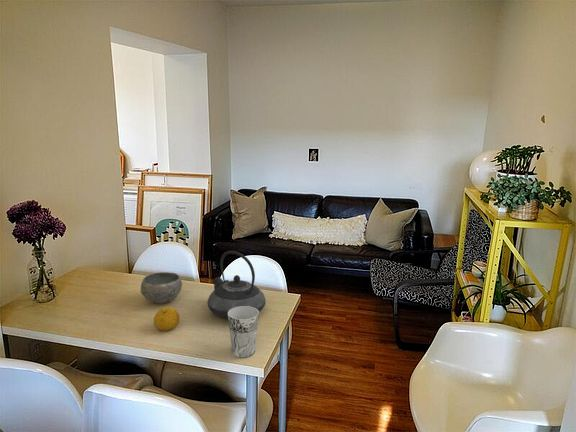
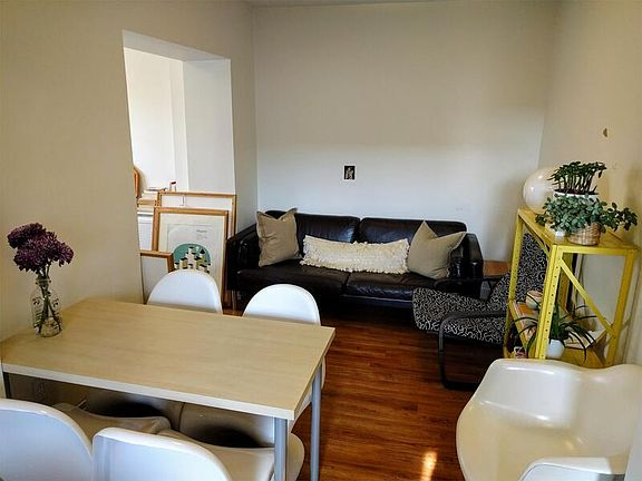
- bowl (161, 289)
- fruit (167, 318)
- cup (243, 332)
- teapot (234, 281)
